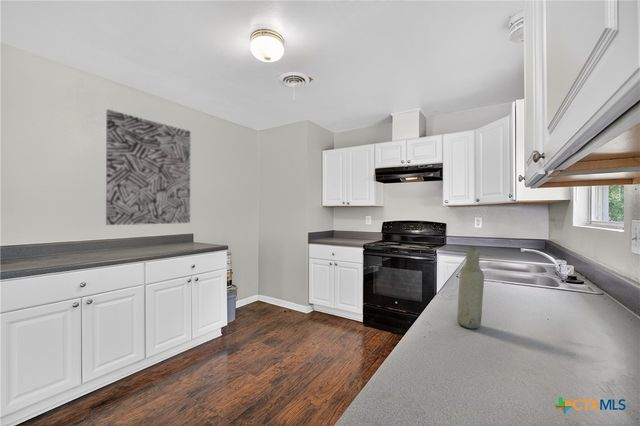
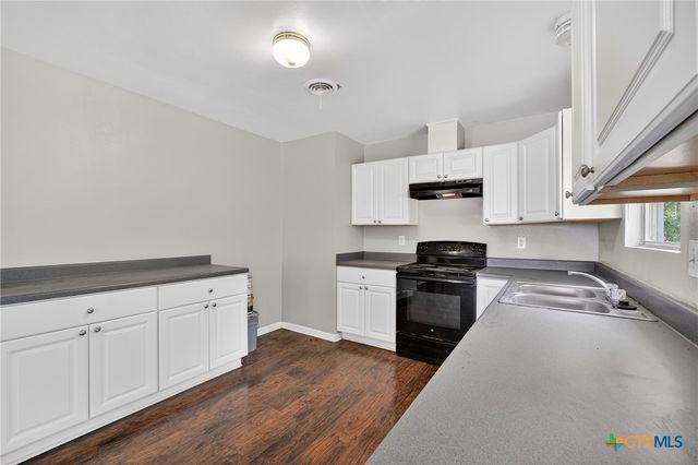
- bottle (470, 286)
- wall art (152, 172)
